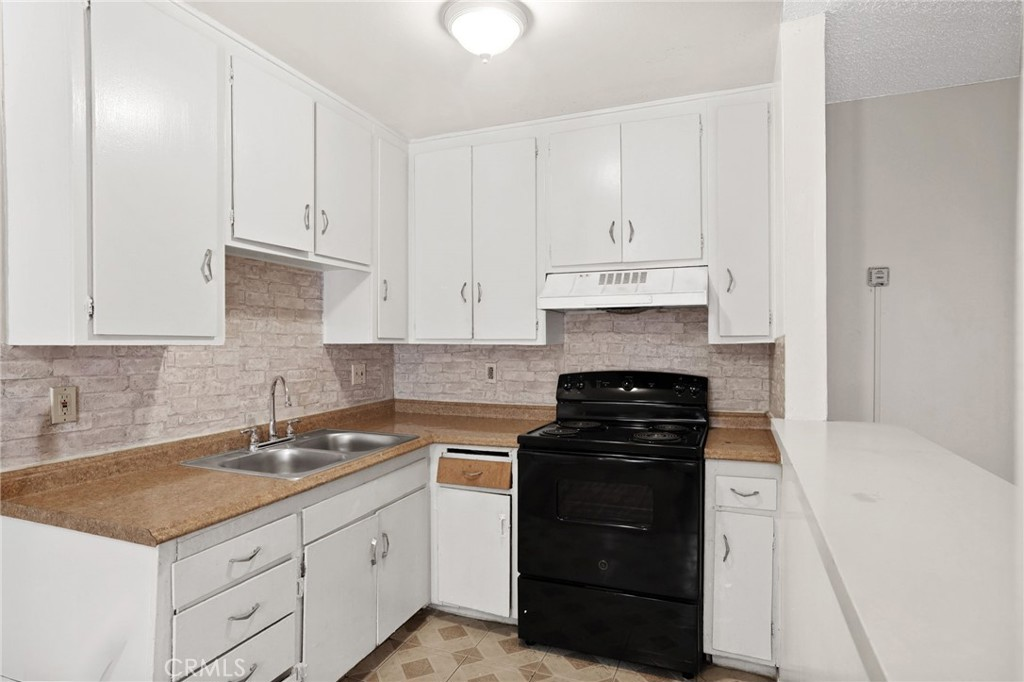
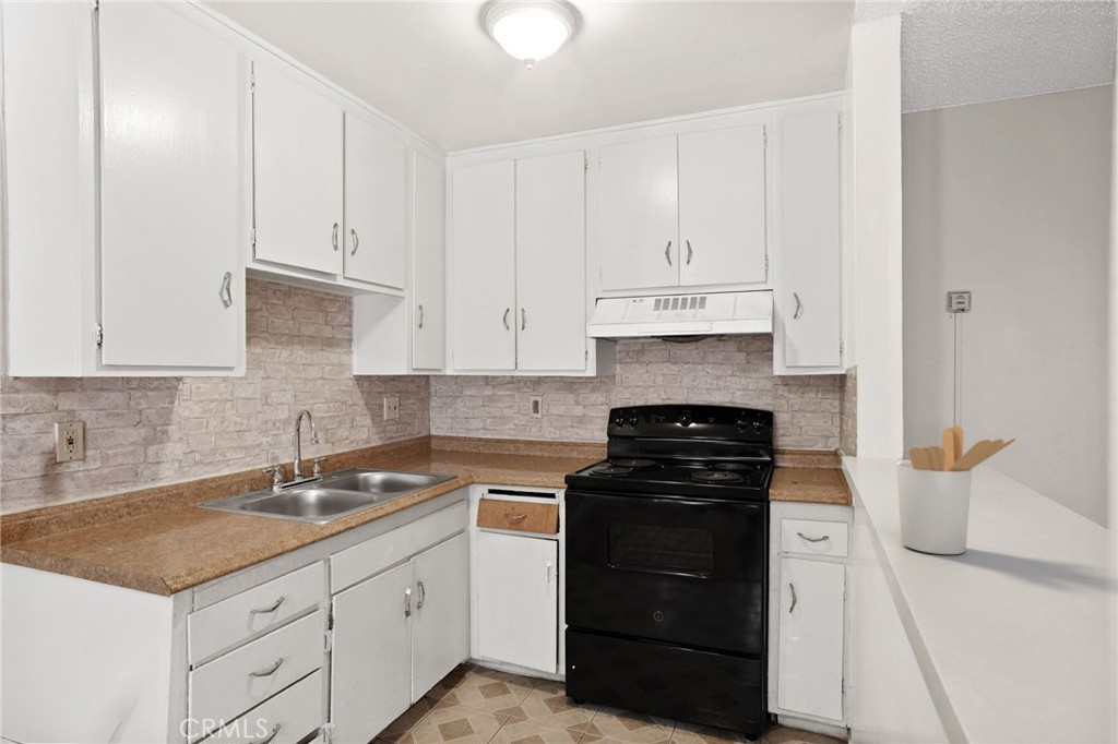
+ utensil holder (951, 489)
